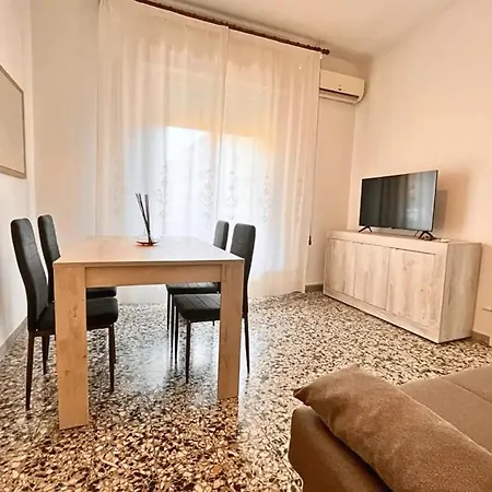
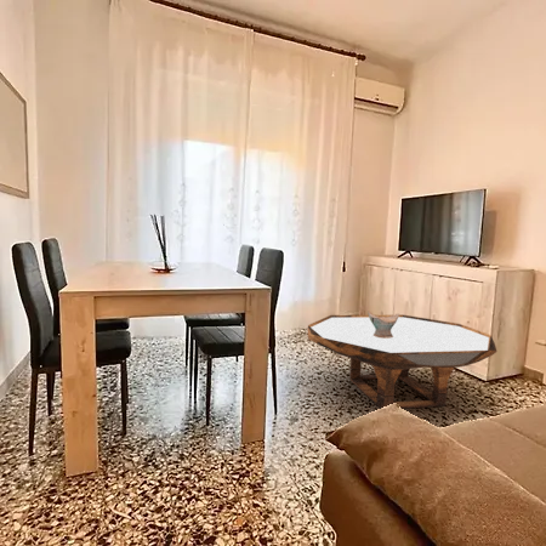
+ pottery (382, 324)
+ coffee table (396, 360)
